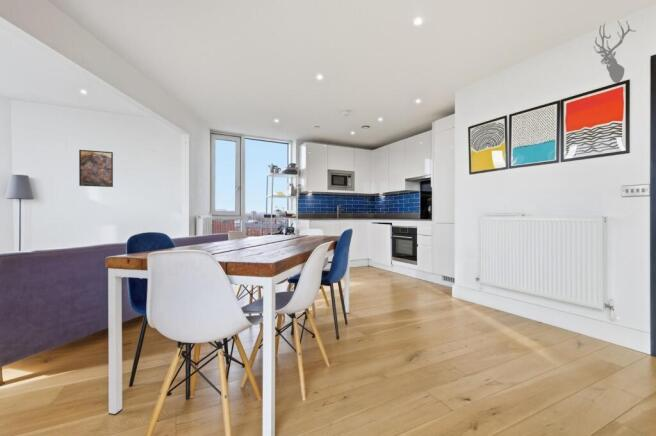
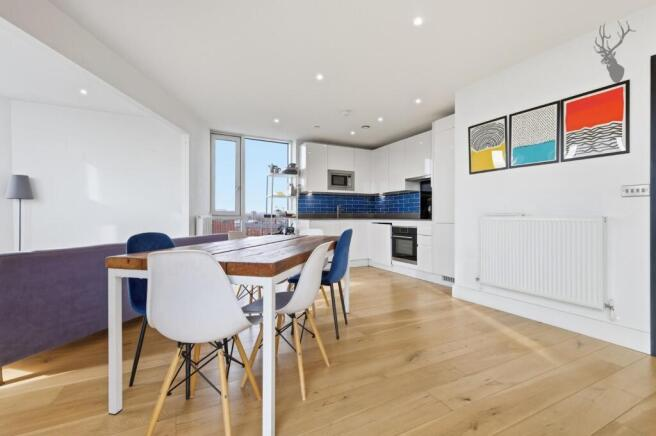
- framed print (96, 168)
